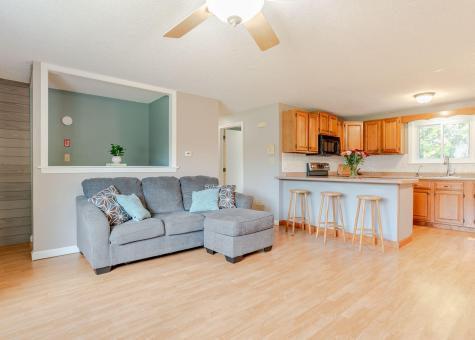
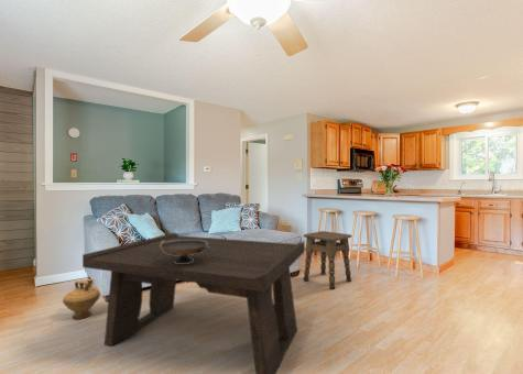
+ side table (328, 257)
+ coffee table (207, 290)
+ ceramic jug (81, 298)
+ decorative bowl (184, 252)
